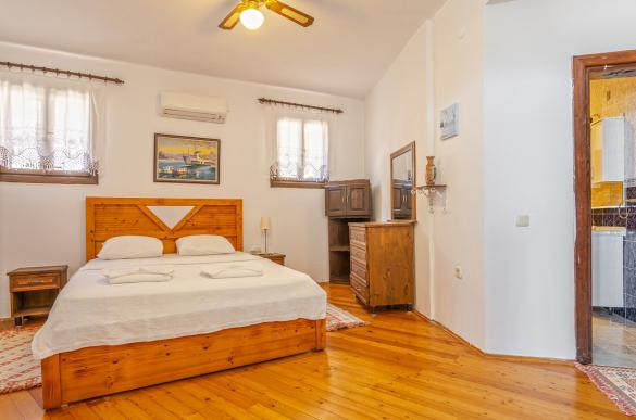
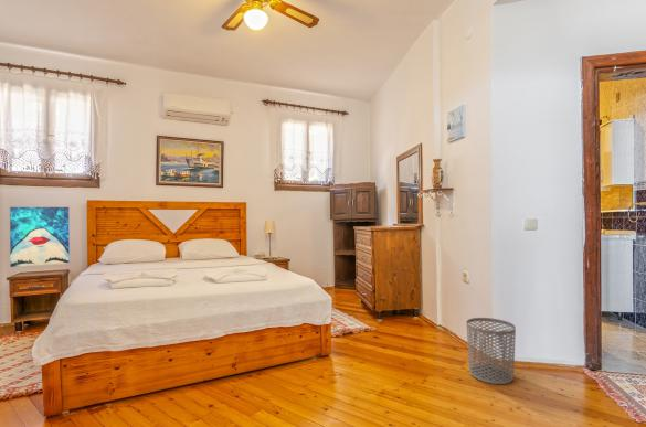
+ waste bin (490, 349)
+ wall art (40, 235)
